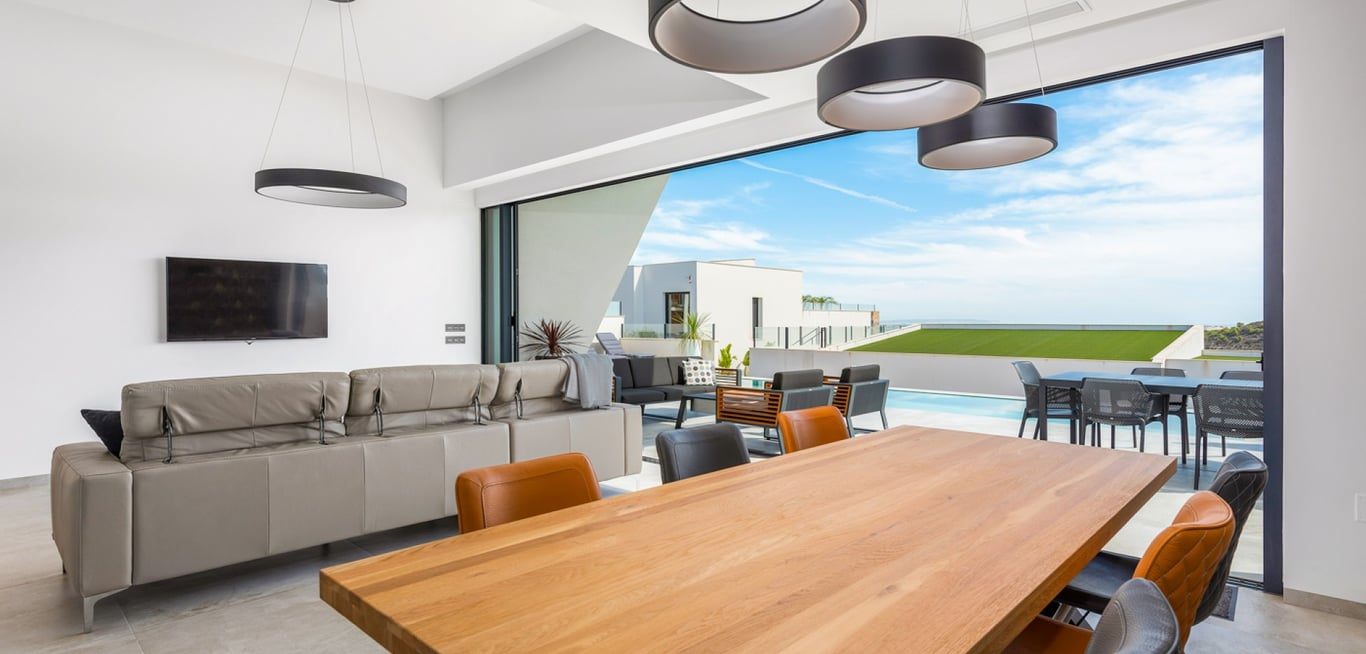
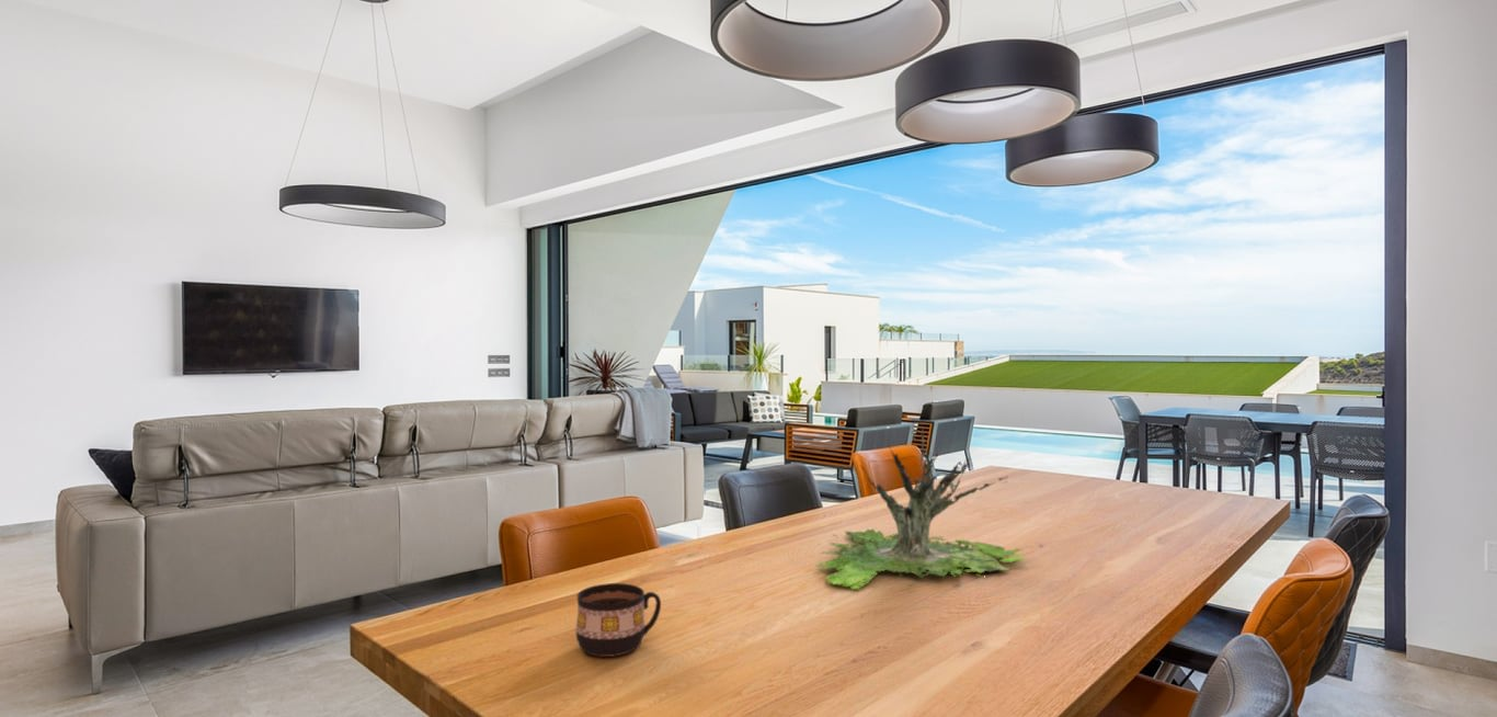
+ plant (902, 482)
+ cup (614, 619)
